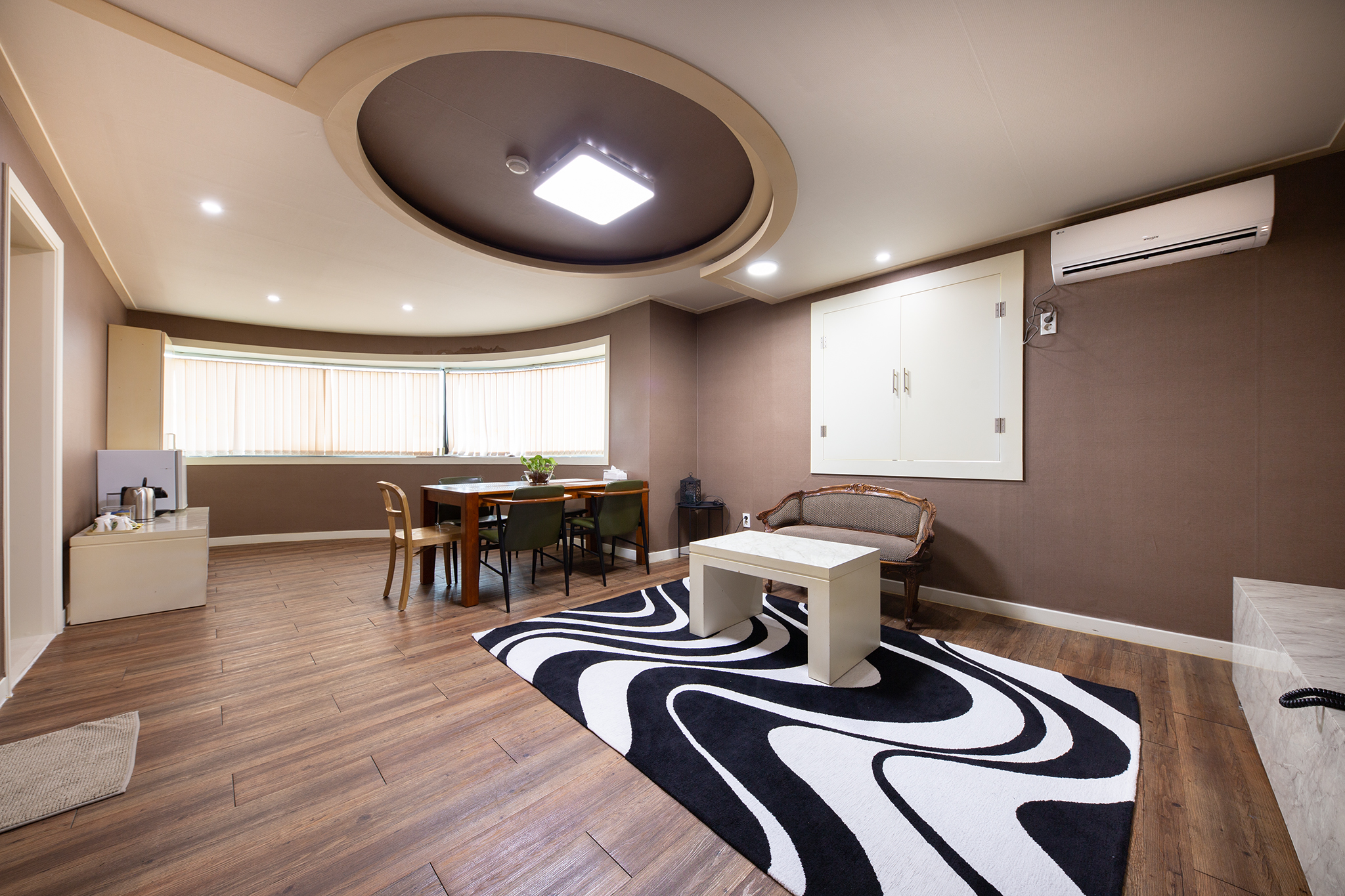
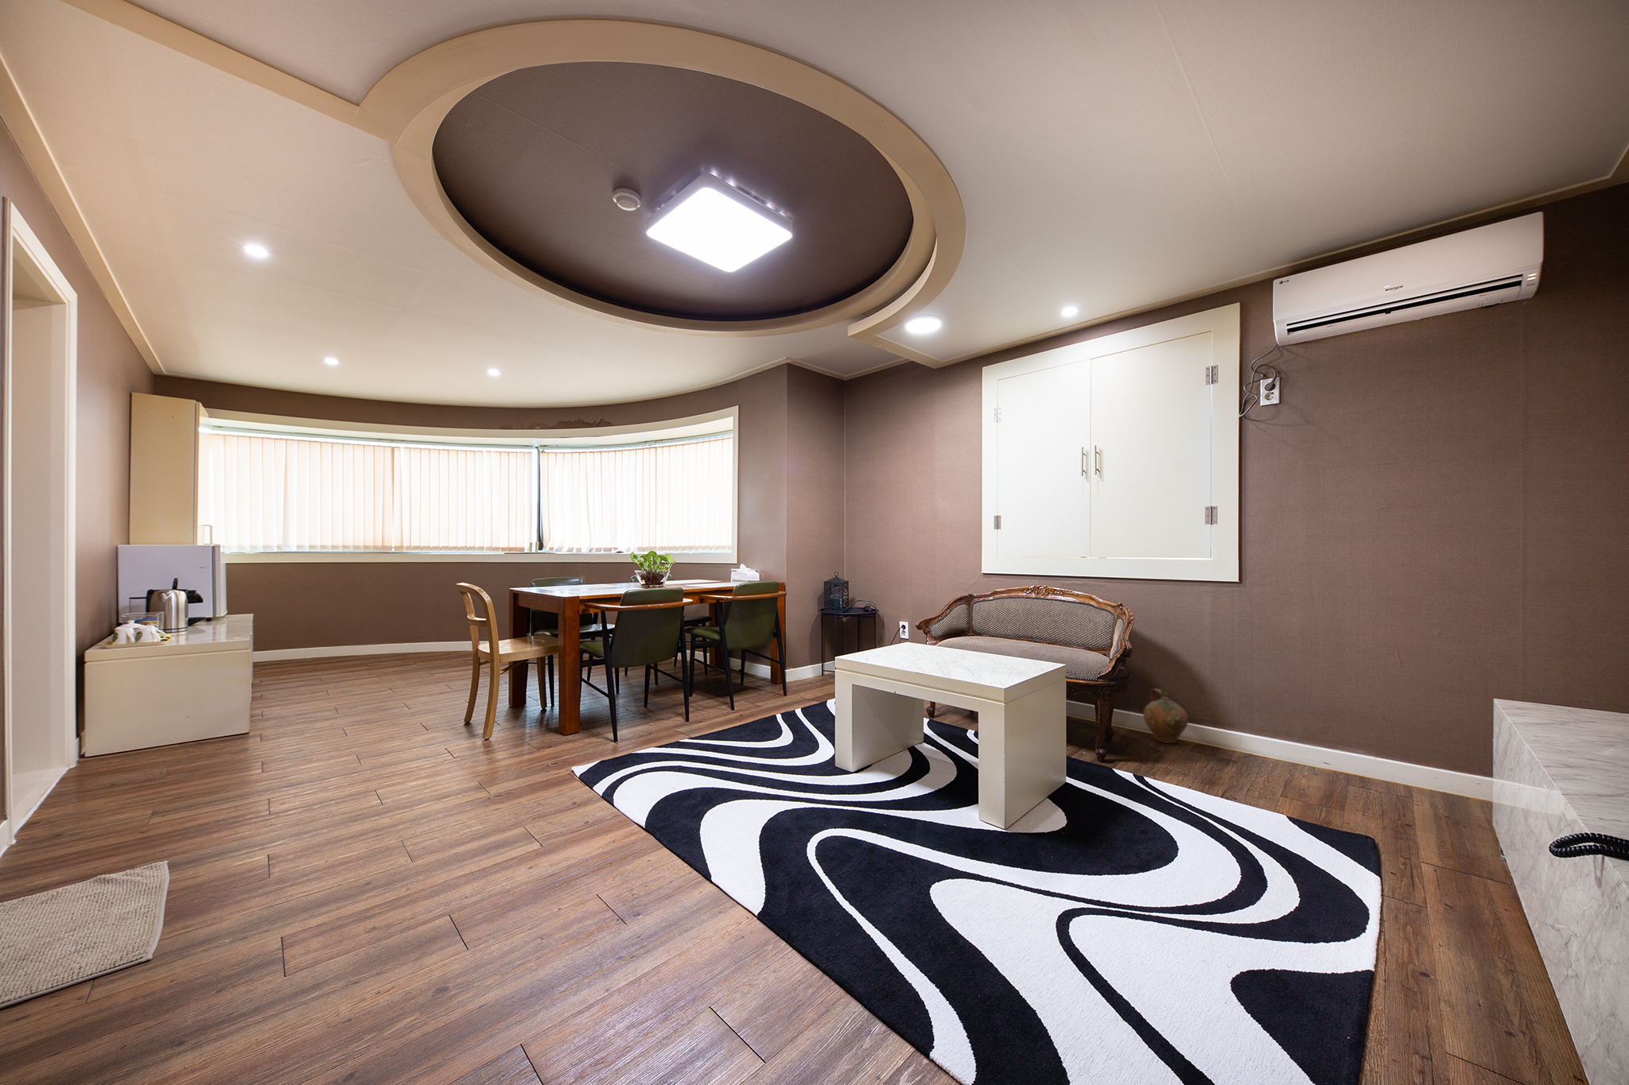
+ ceramic jug (1165, 714)
